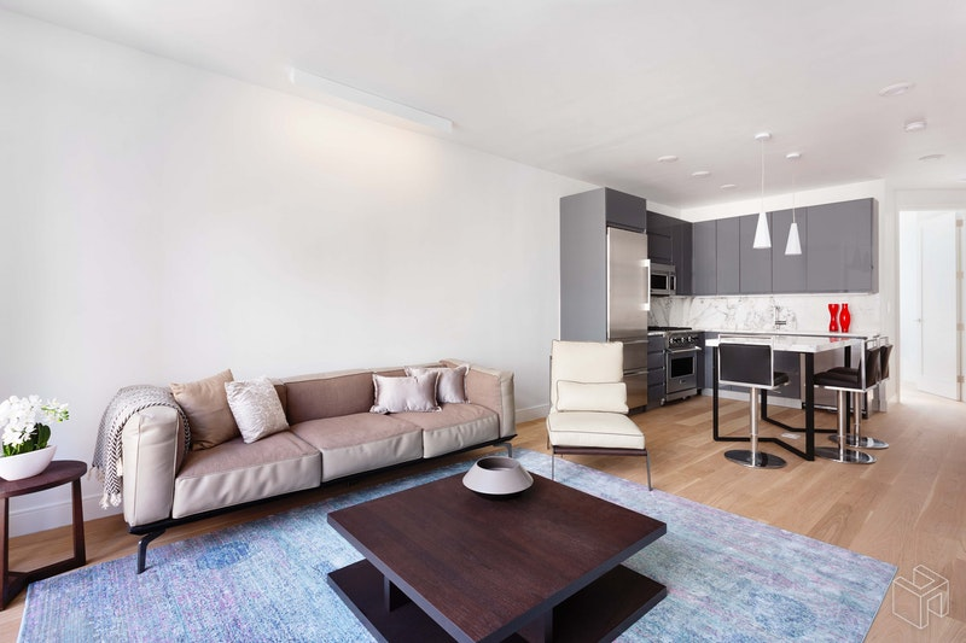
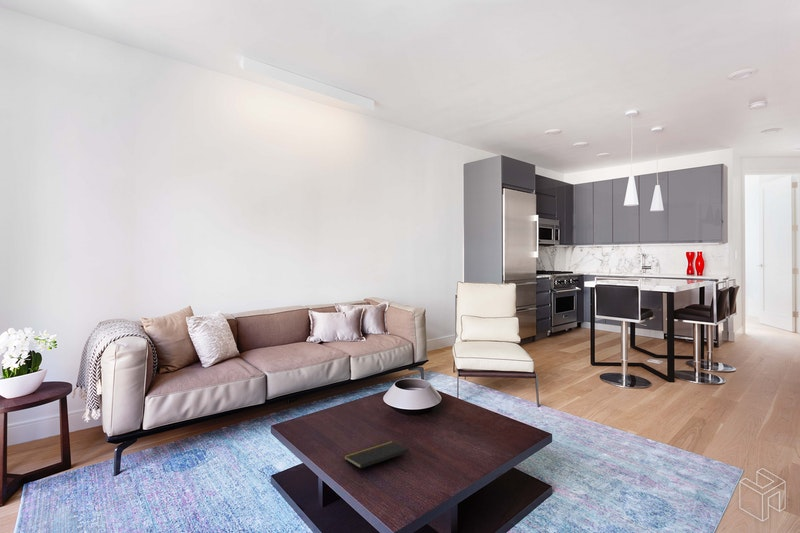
+ notepad (376, 453)
